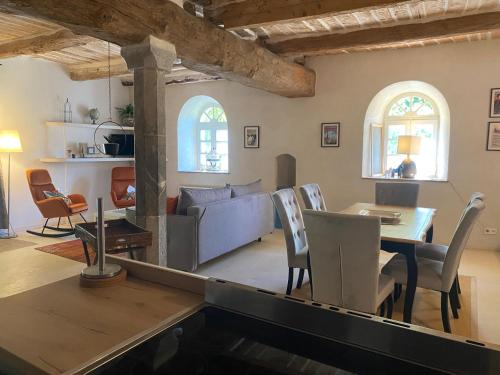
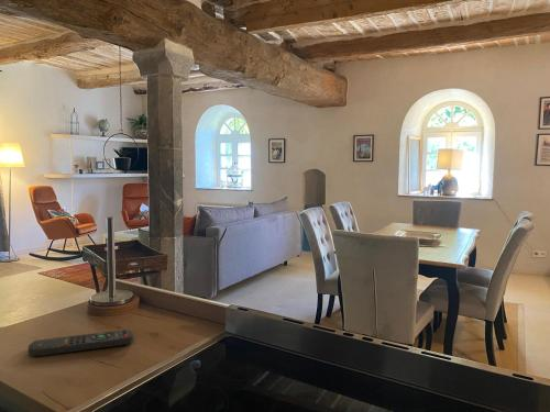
+ remote control (82, 342)
